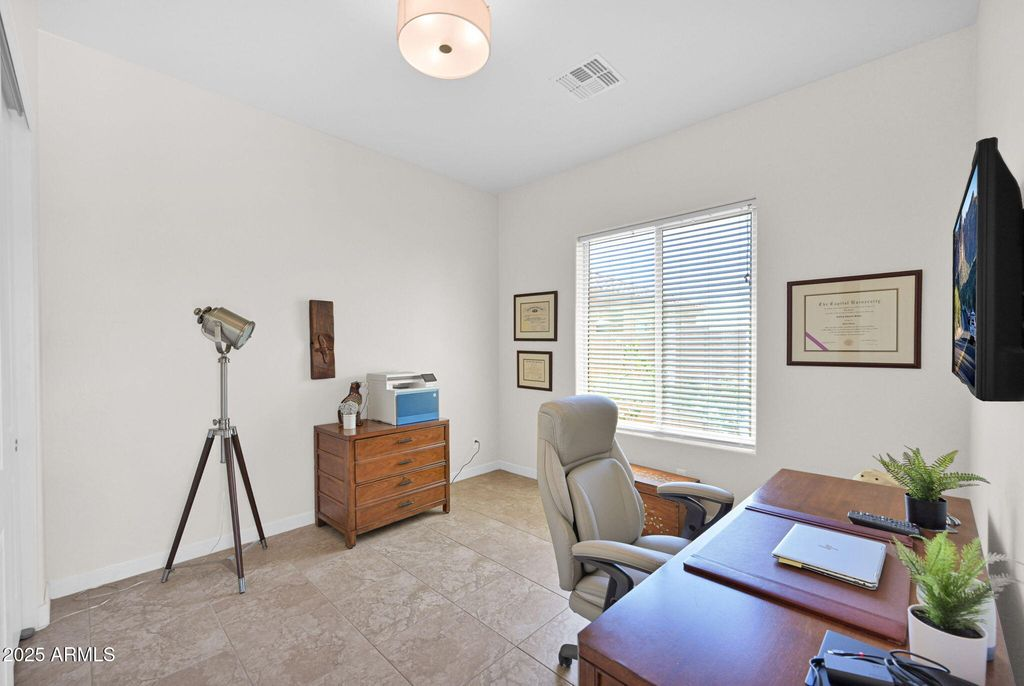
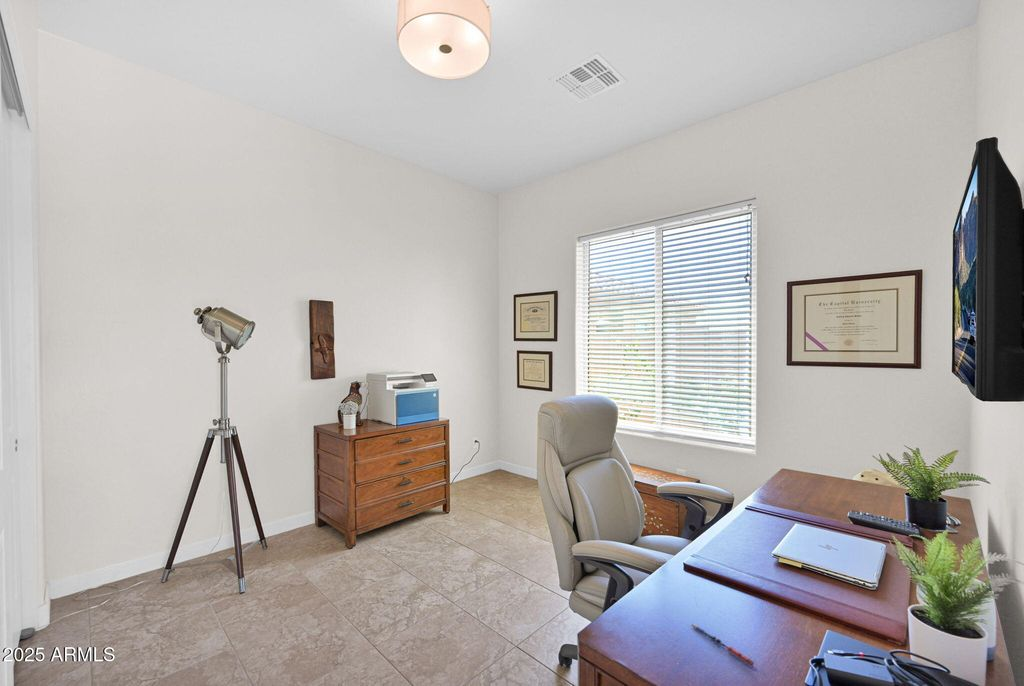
+ pen (720, 642)
